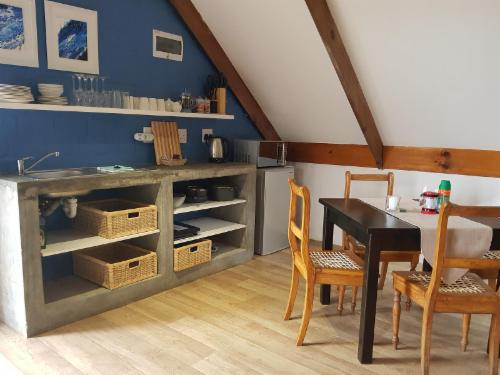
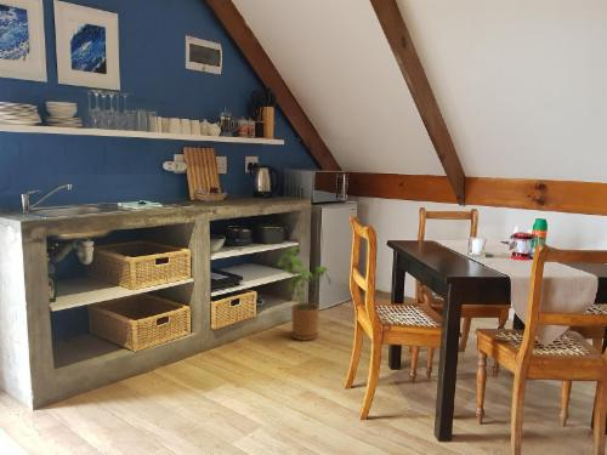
+ house plant (302, 292)
